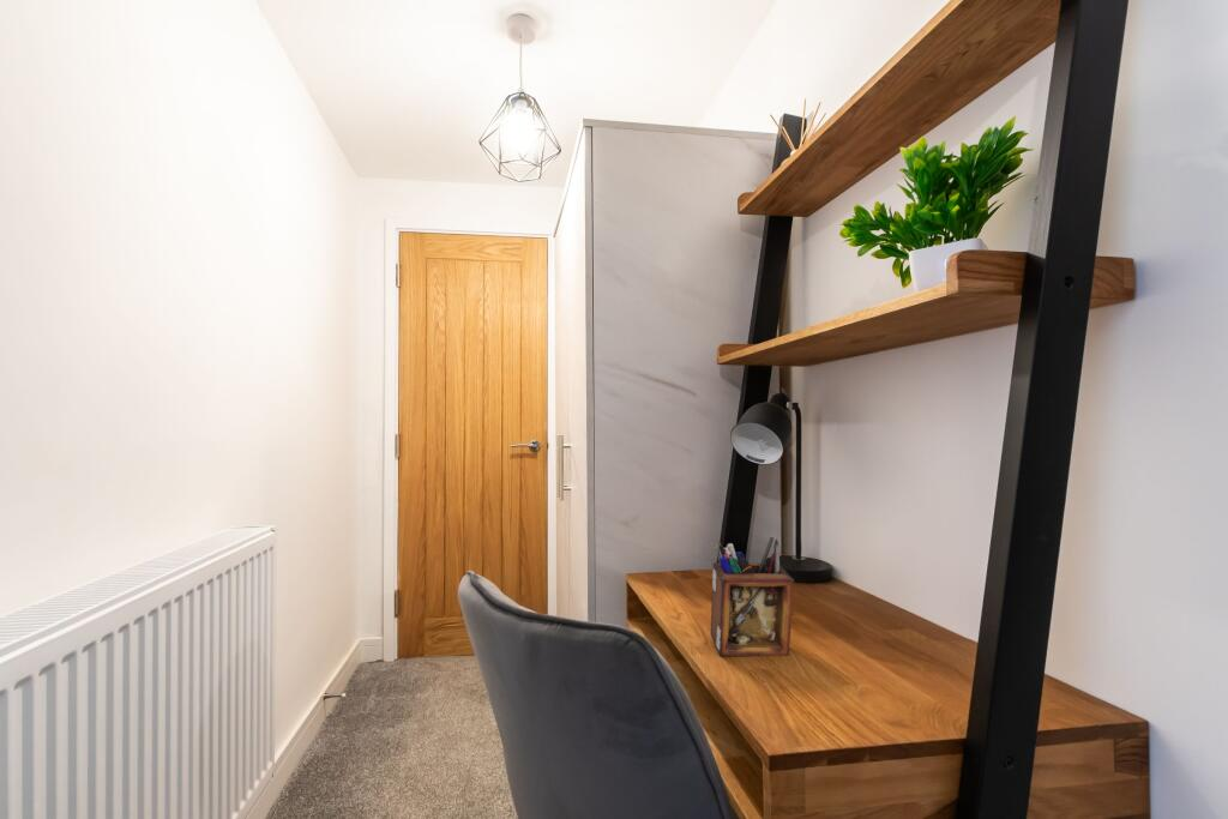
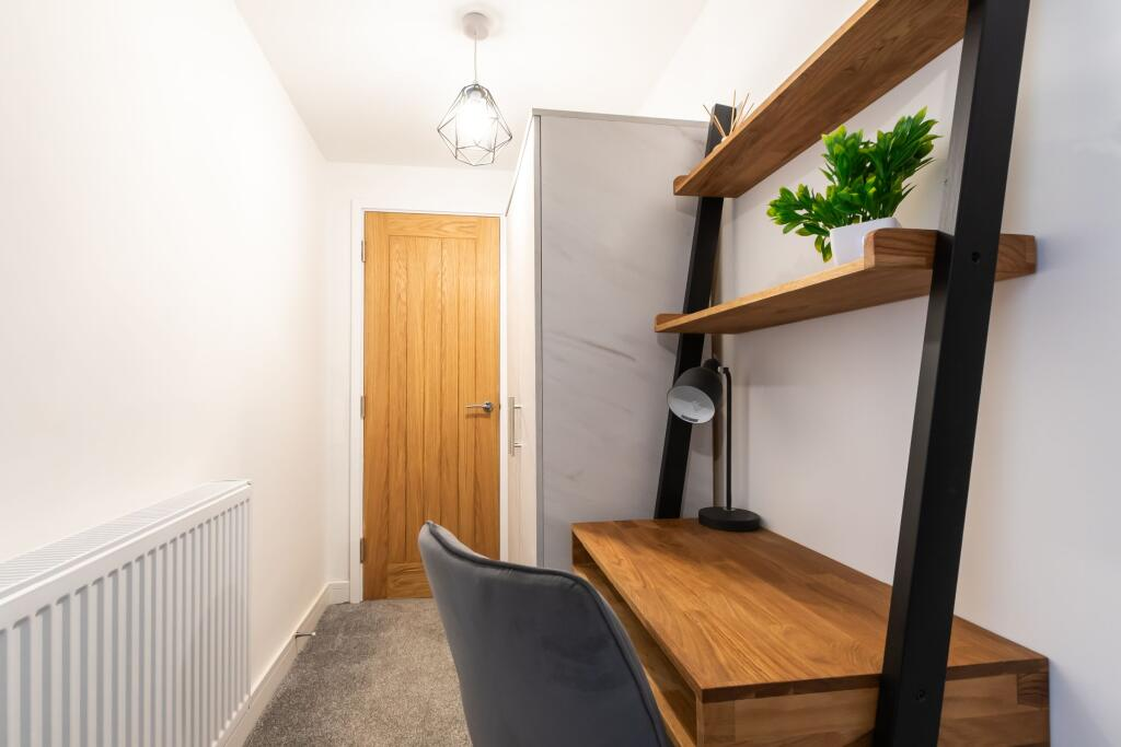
- desk organizer (751, 594)
